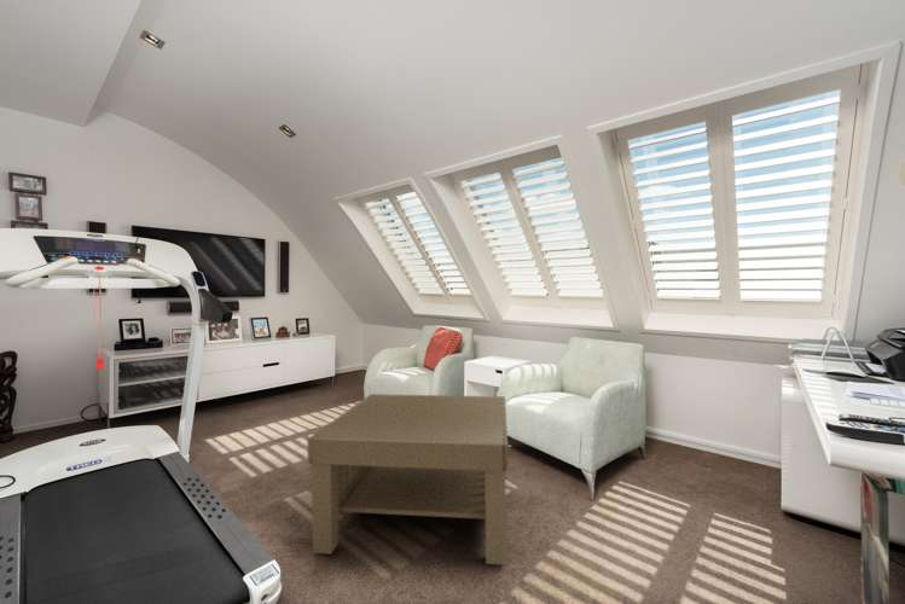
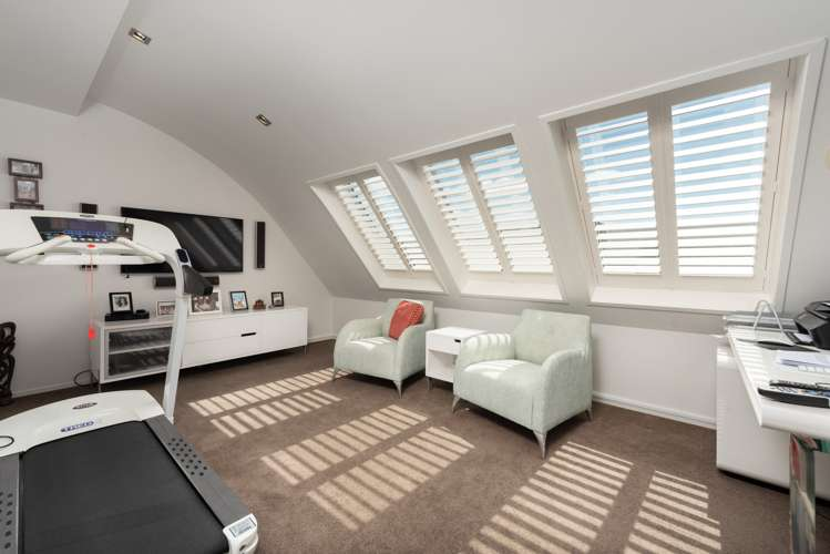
- coffee table (424, 461)
